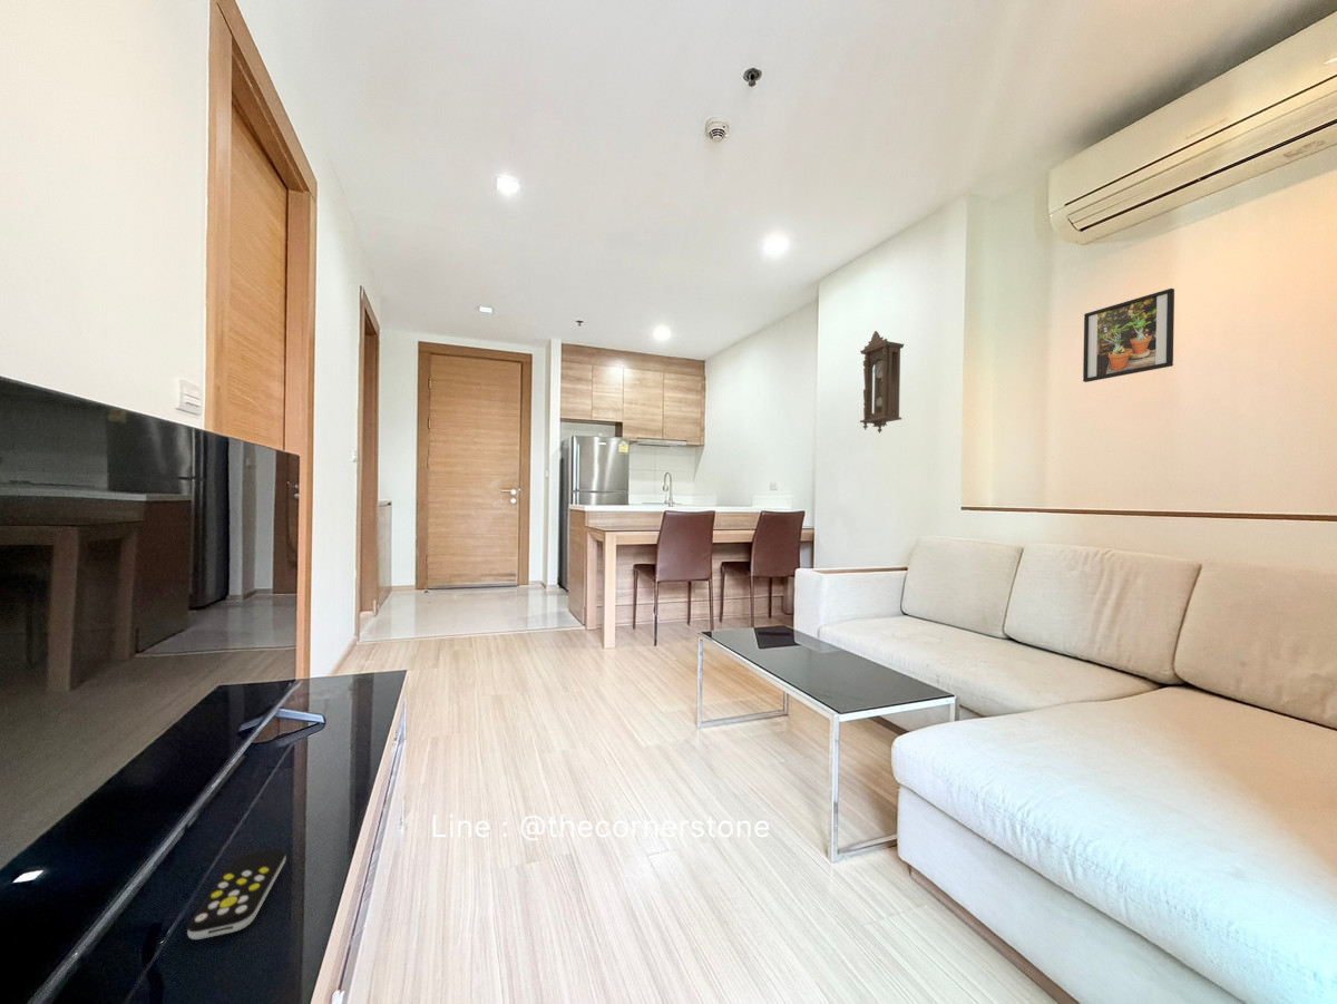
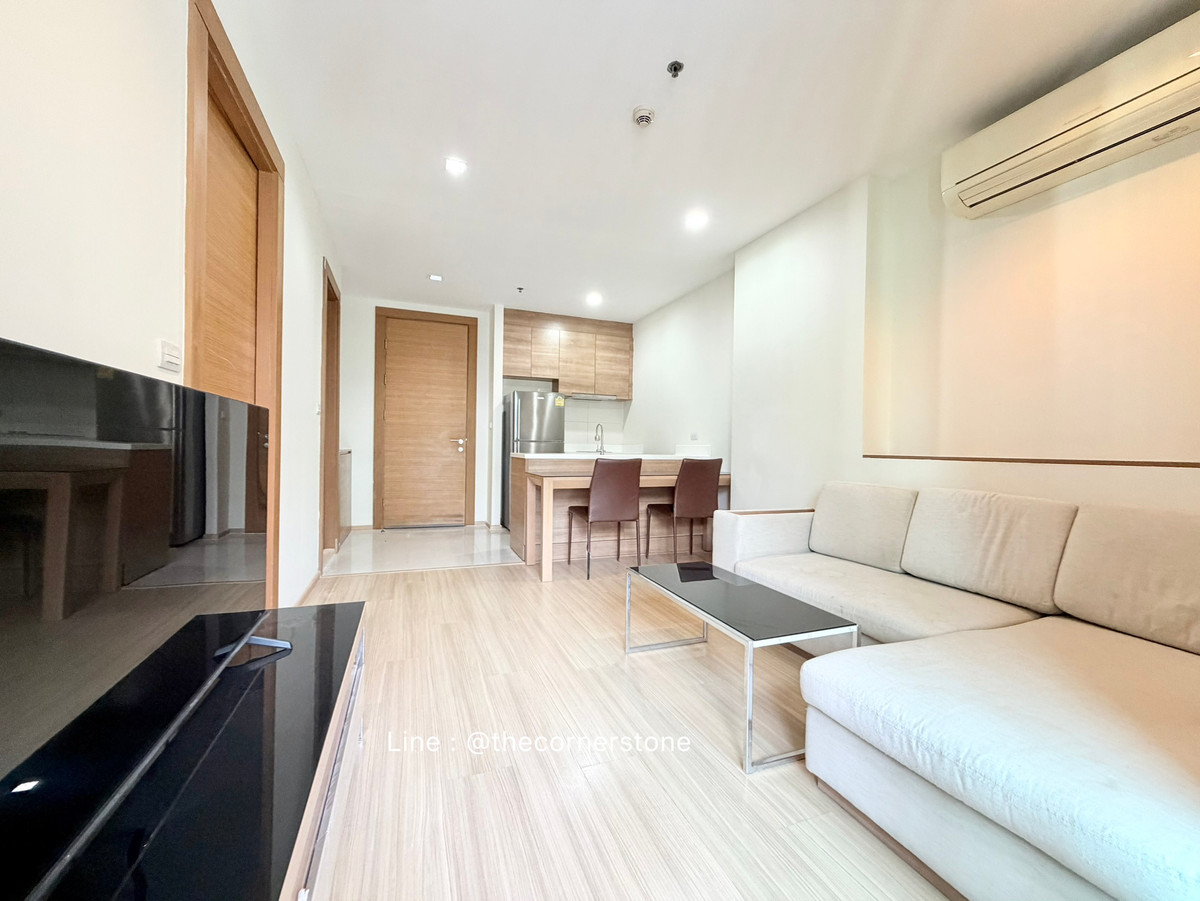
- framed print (1125, 338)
- remote control (241, 888)
- pendulum clock (880, 382)
